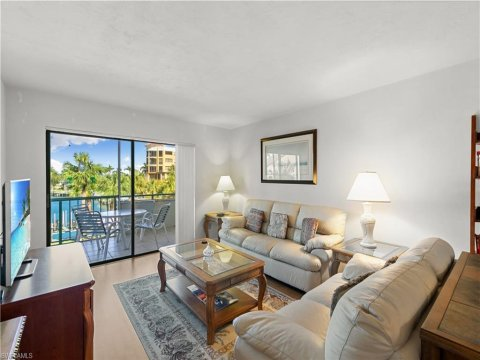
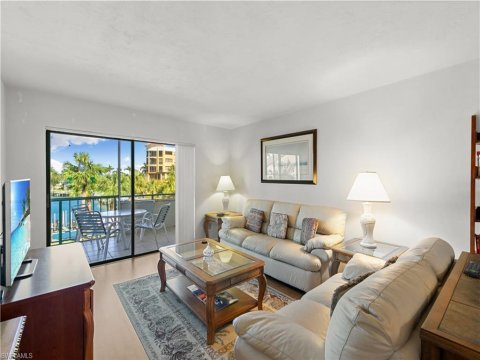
+ remote control (473, 268)
